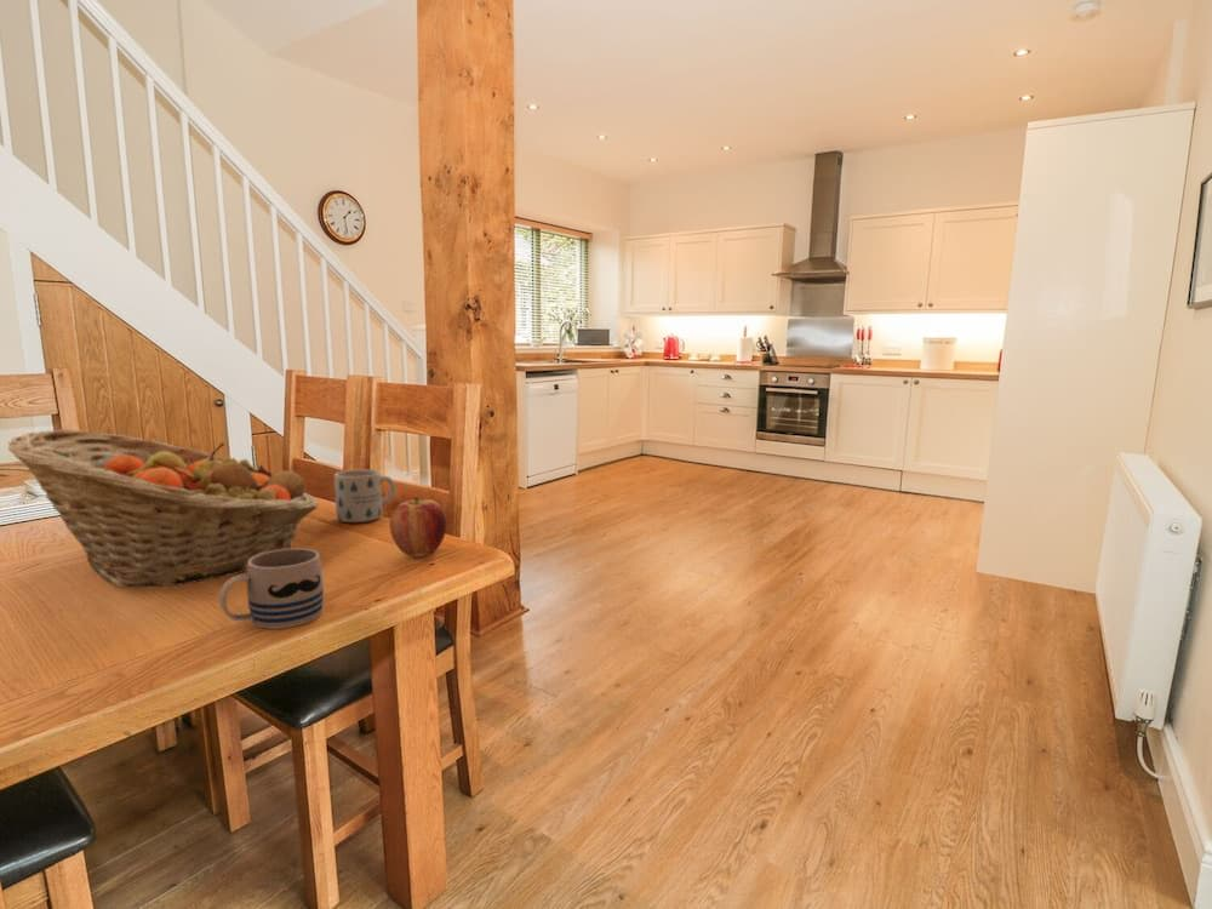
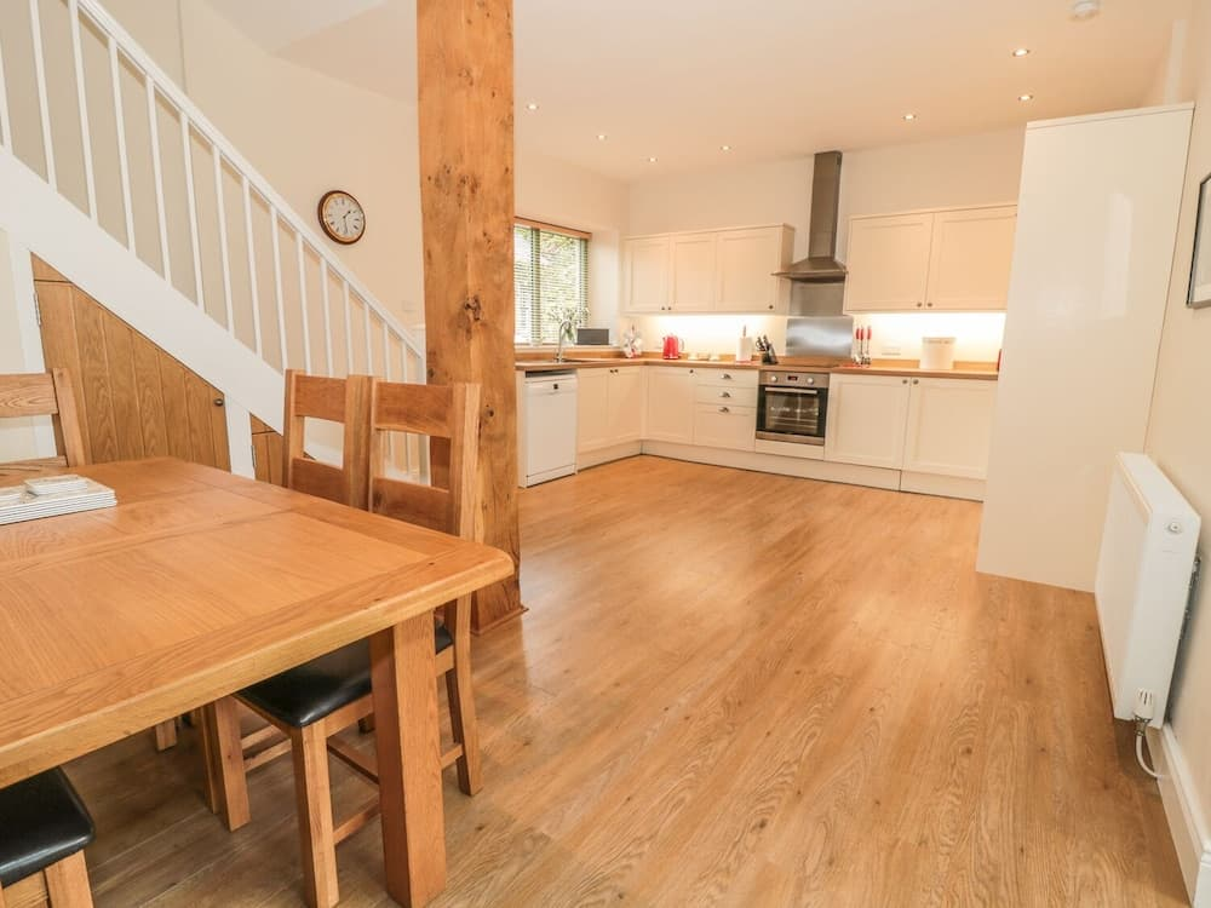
- fruit basket (178, 492)
- mug (273, 589)
- mug (366, 493)
- apple (418, 525)
